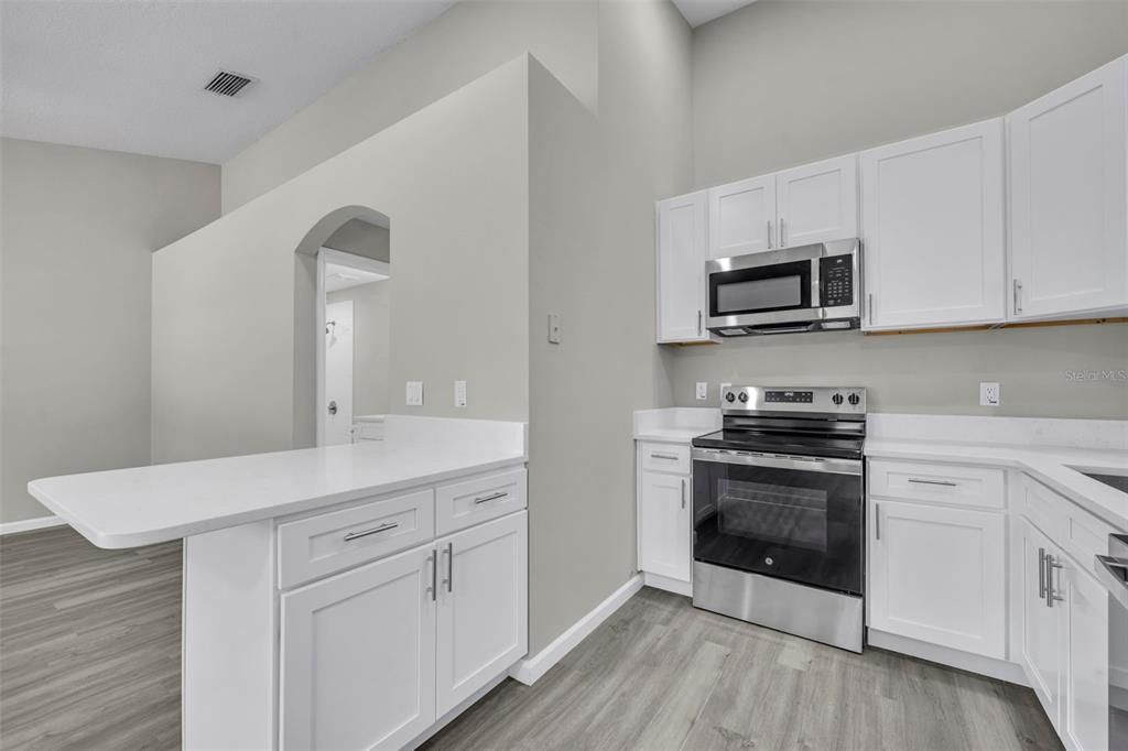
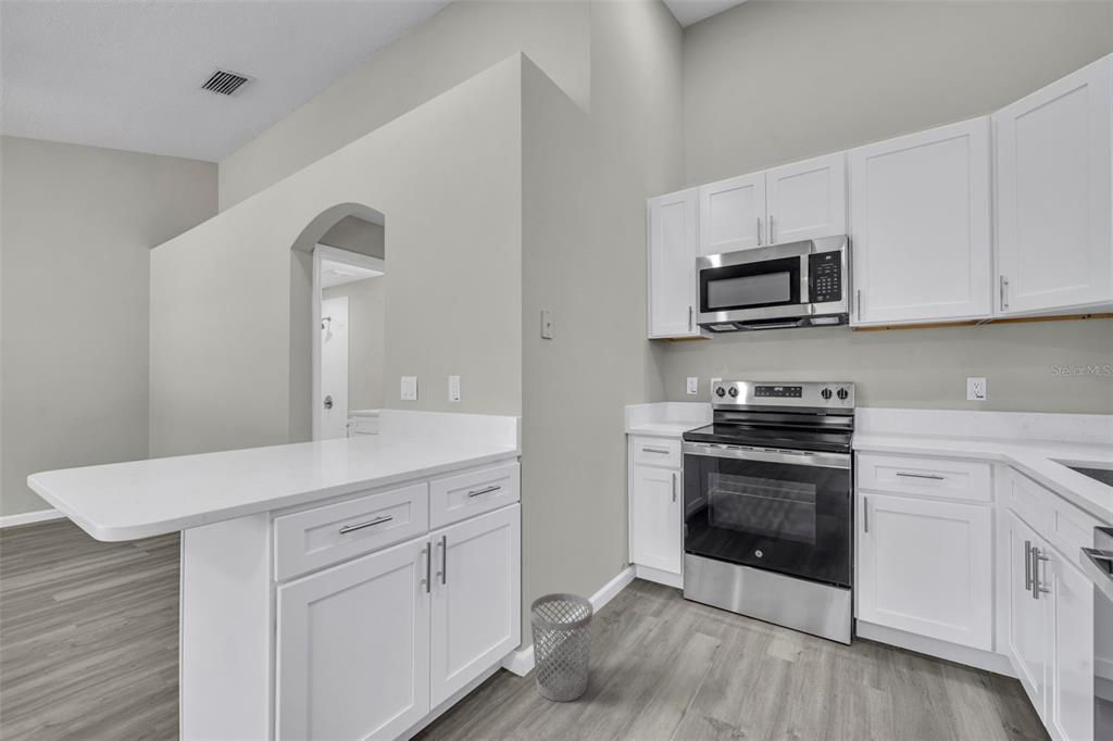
+ wastebasket (562, 645)
